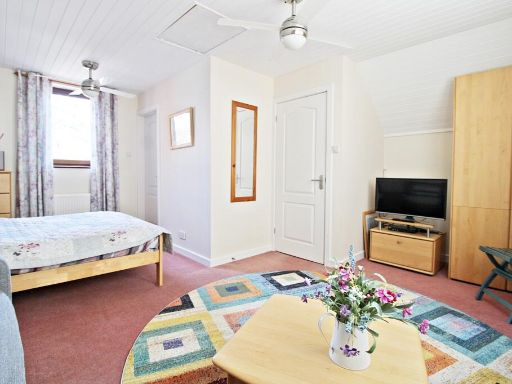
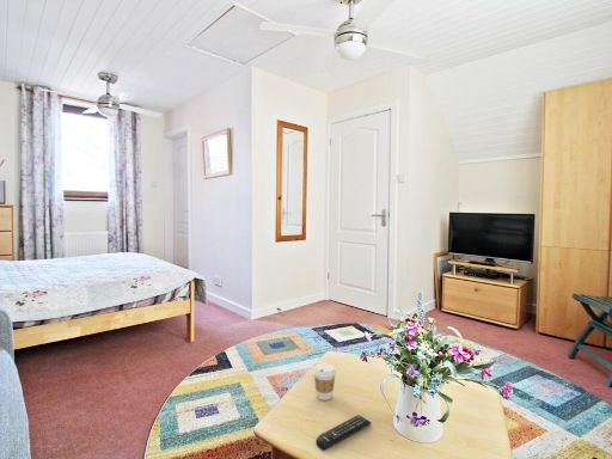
+ remote control (344, 430)
+ coffee cup (324, 381)
